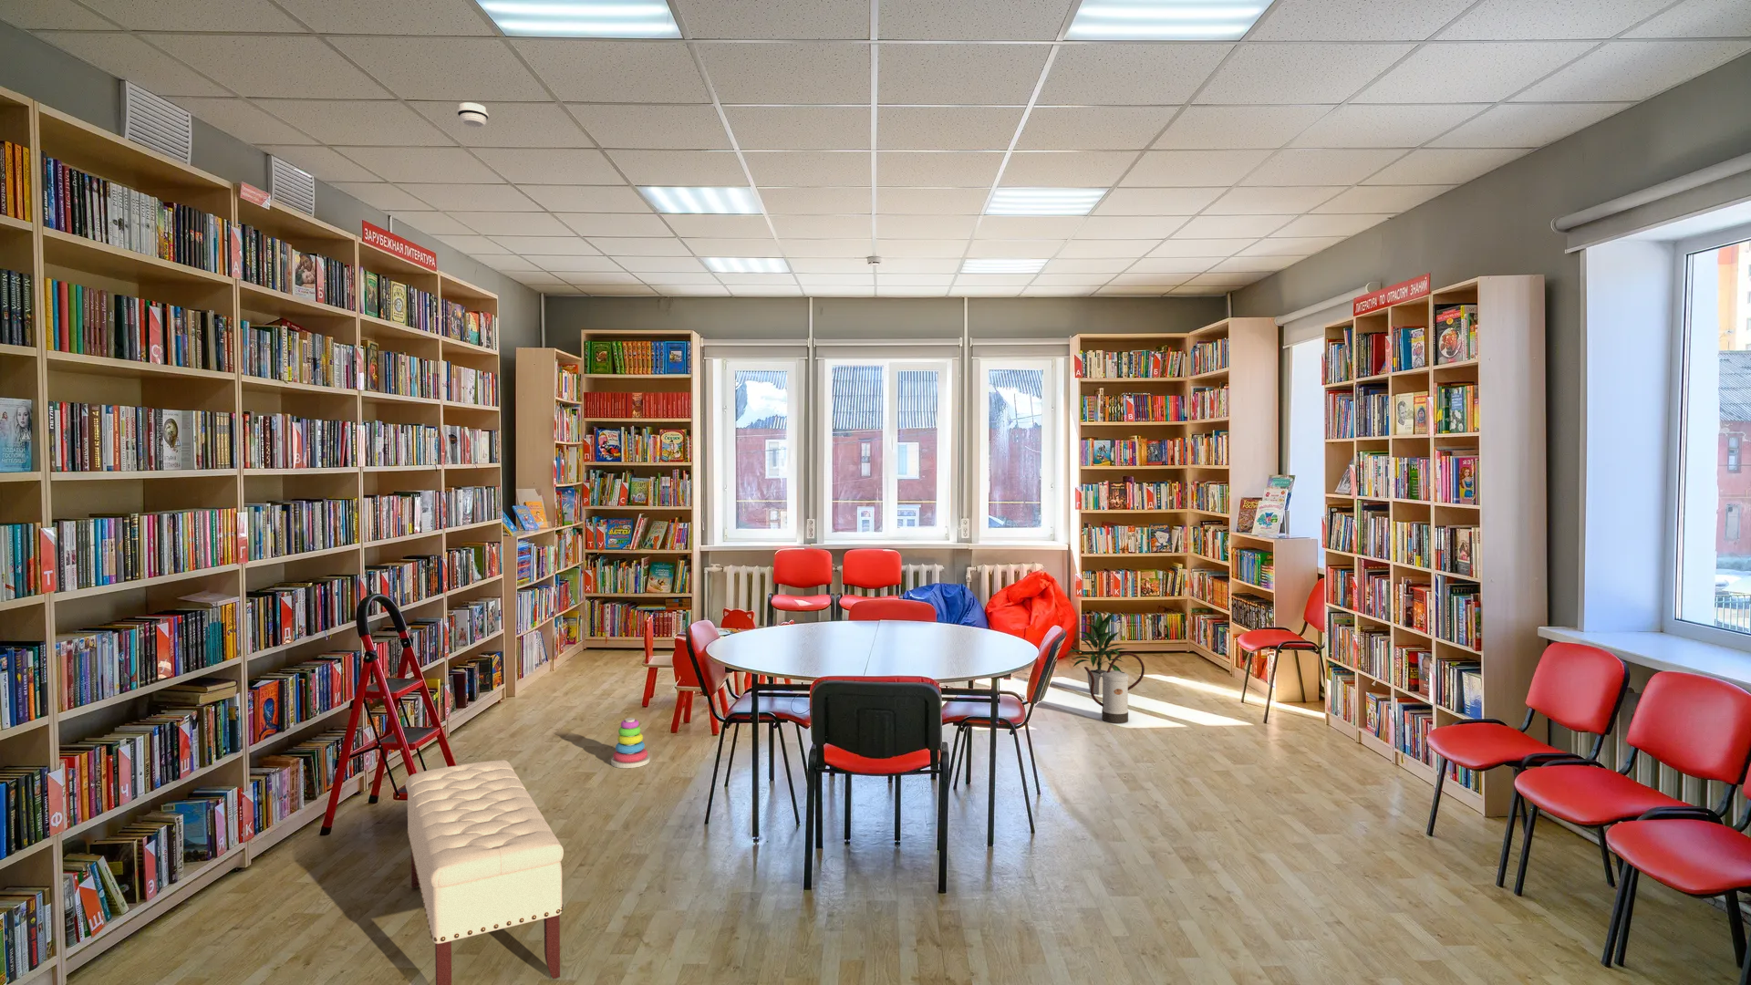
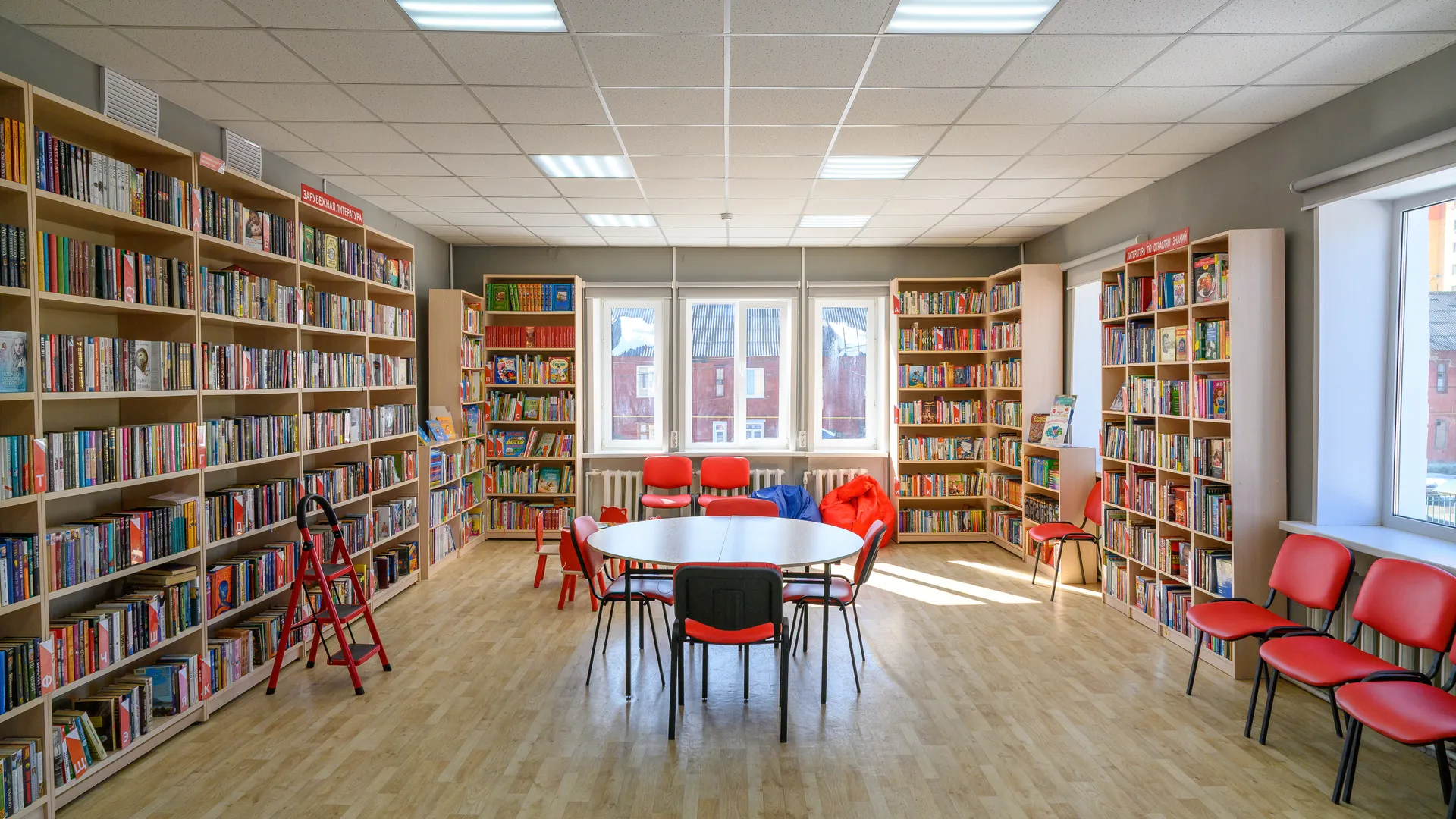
- stacking toy (630, 741)
- indoor plant (1099, 653)
- bench (477, 865)
- smoke detector (473, 115)
- watering can (1114, 686)
